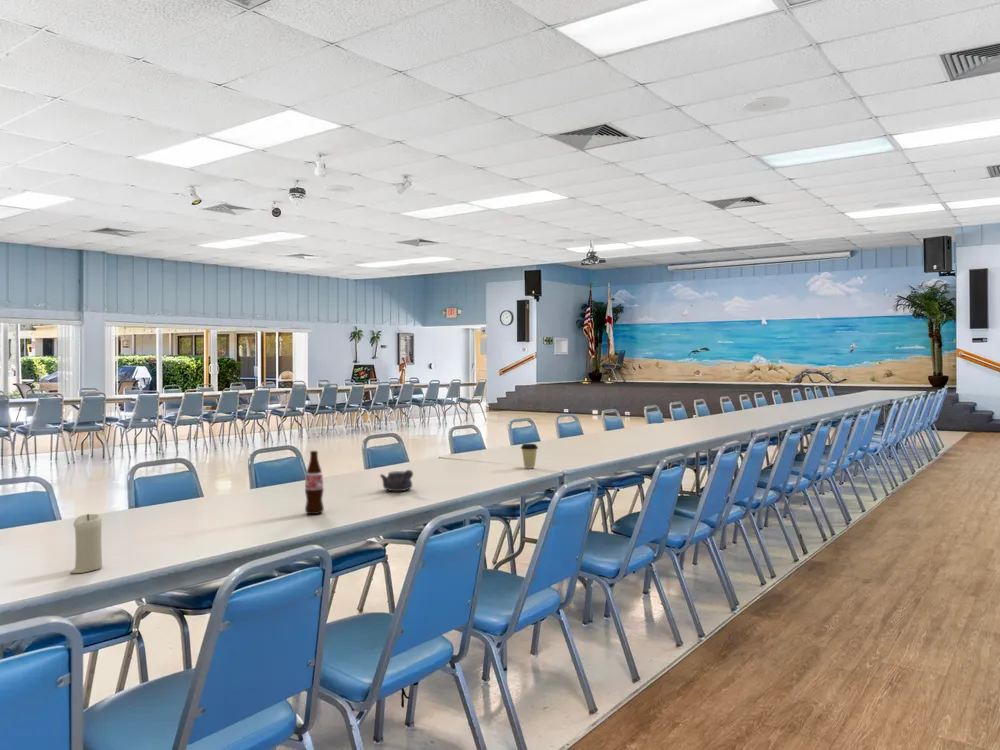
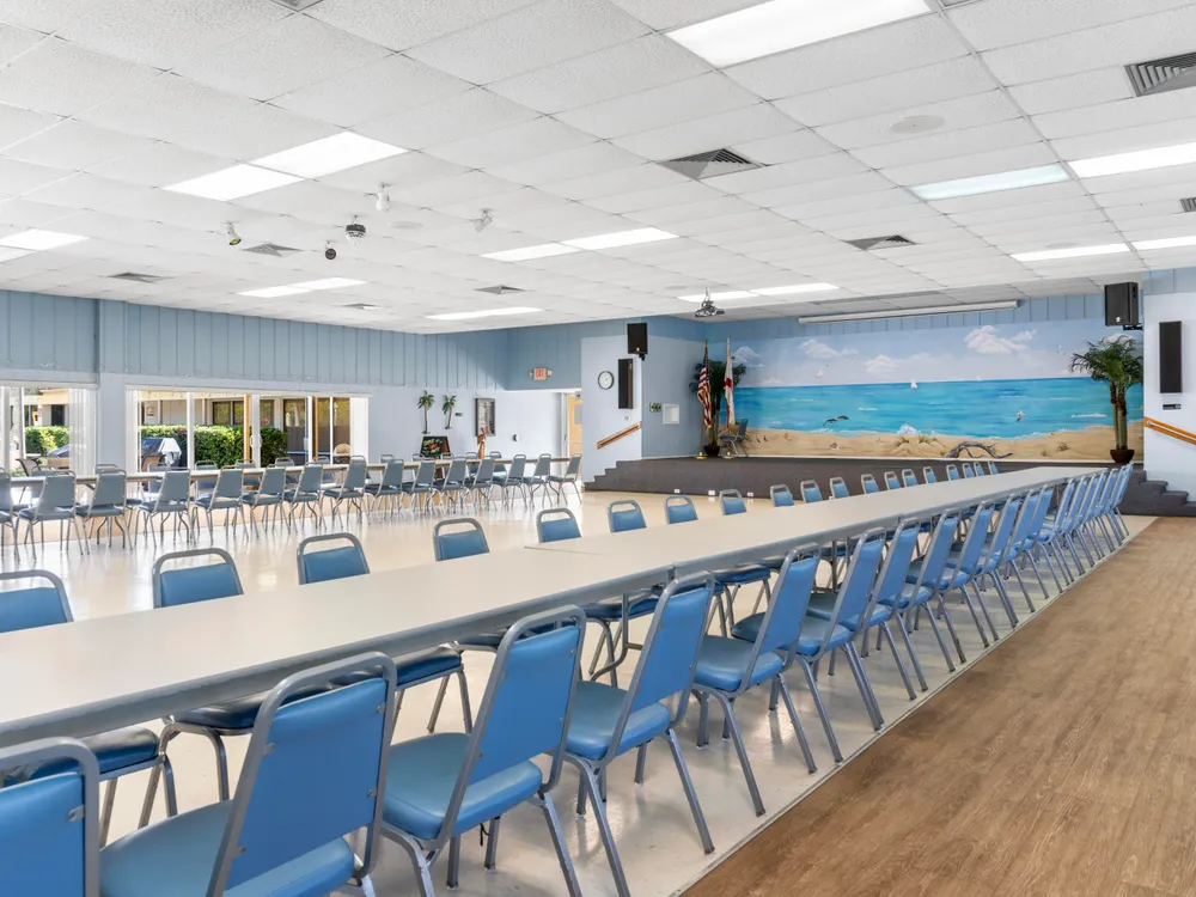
- teapot (399, 479)
- coffee cup (529, 456)
- candle (87, 541)
- bottle (314, 482)
